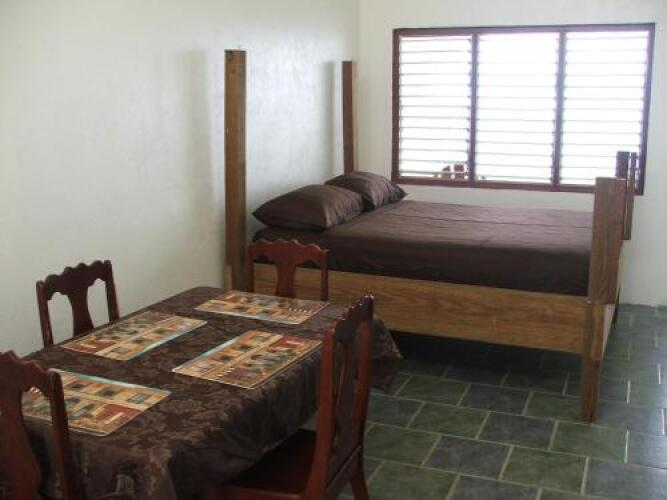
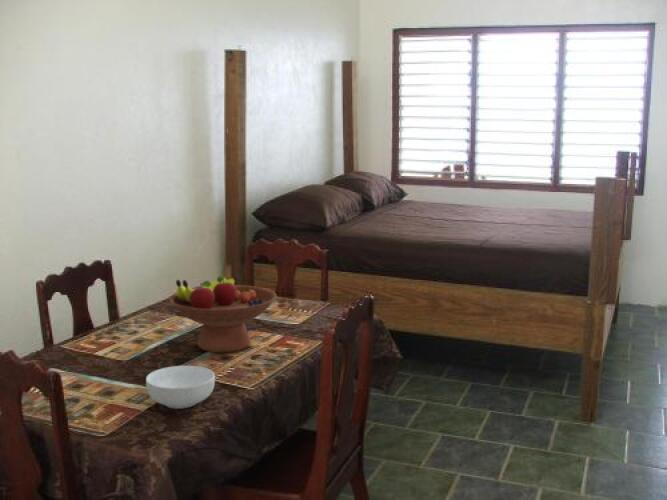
+ cereal bowl (181, 389)
+ fruit bowl (223, 311)
